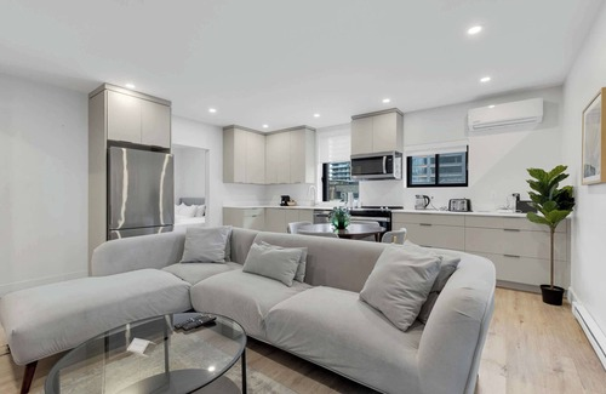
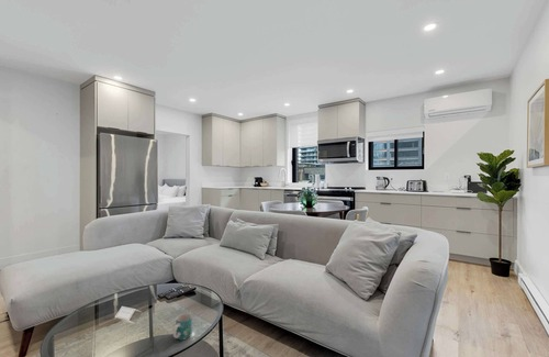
+ mug (181, 327)
